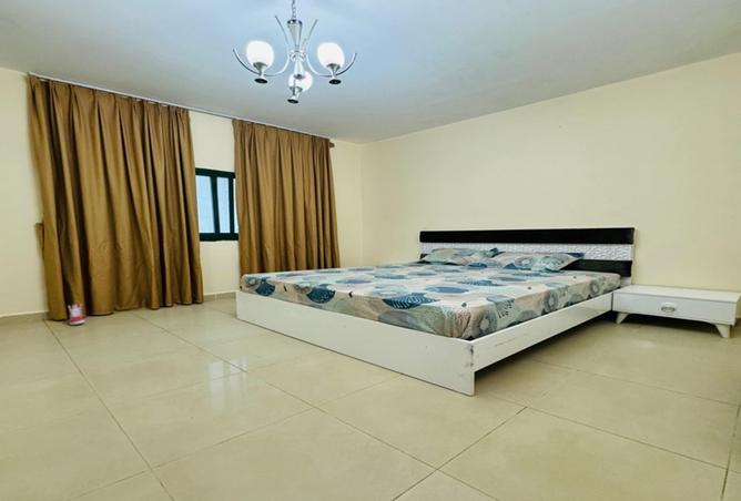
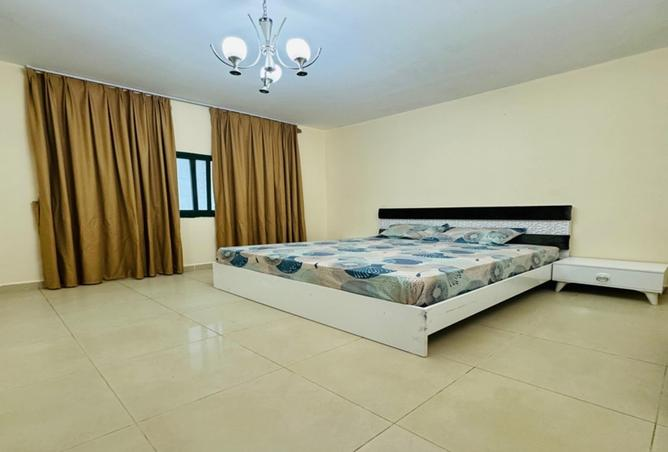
- sneaker (75, 314)
